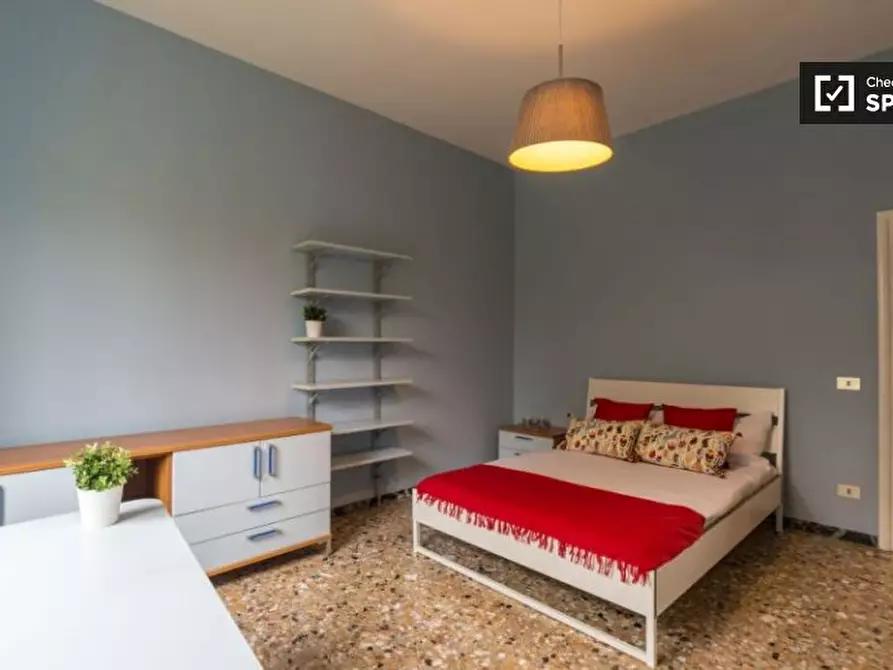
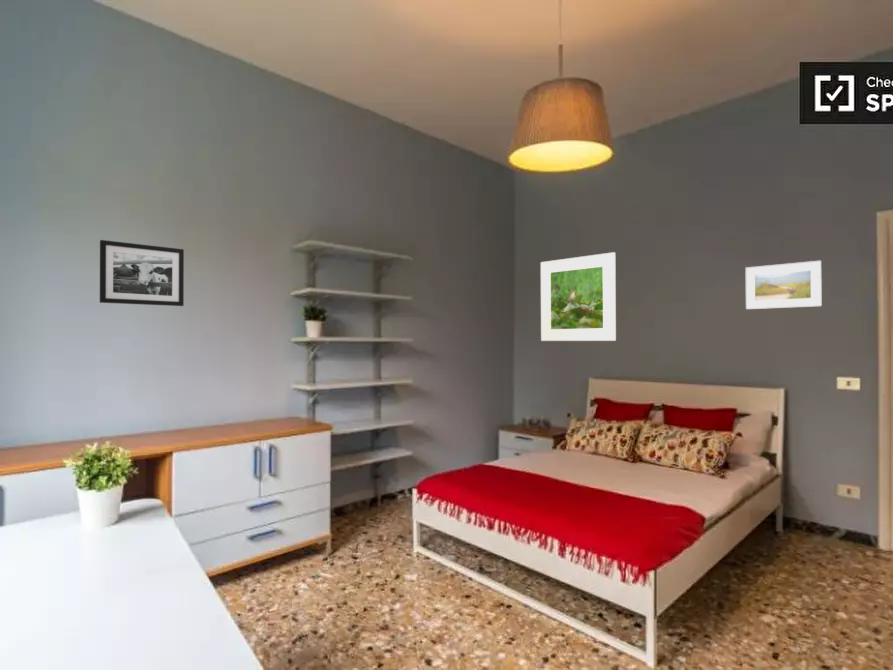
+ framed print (576, 299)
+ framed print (782, 286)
+ picture frame (143, 274)
